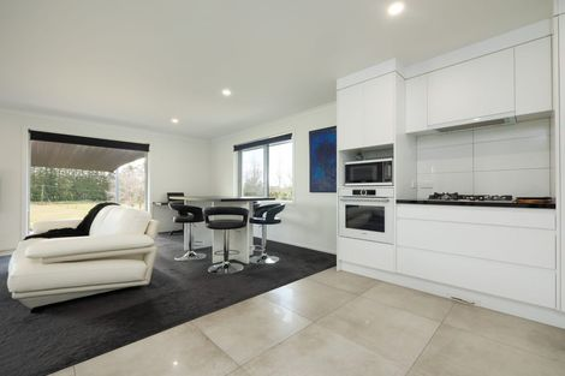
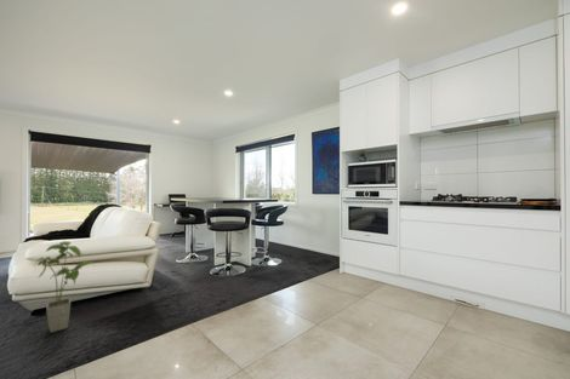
+ house plant (65, 283)
